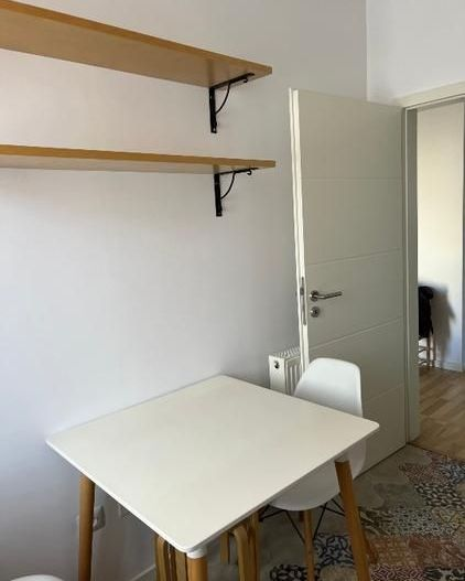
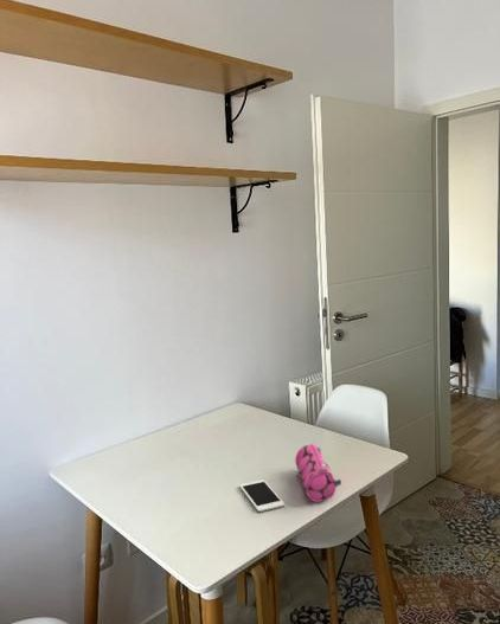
+ pencil case (315, 469)
+ cell phone (261, 494)
